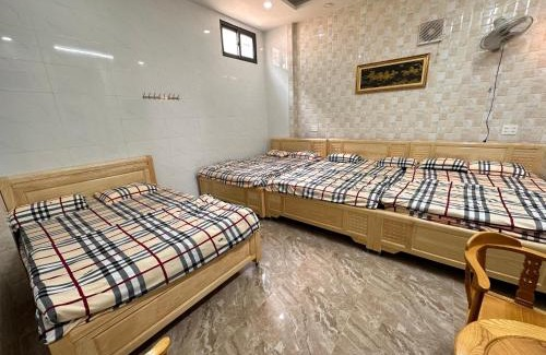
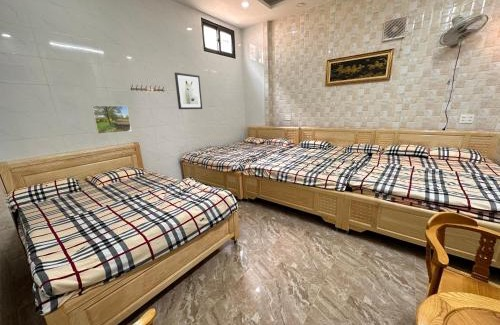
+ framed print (112, 119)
+ wall art (189, 92)
